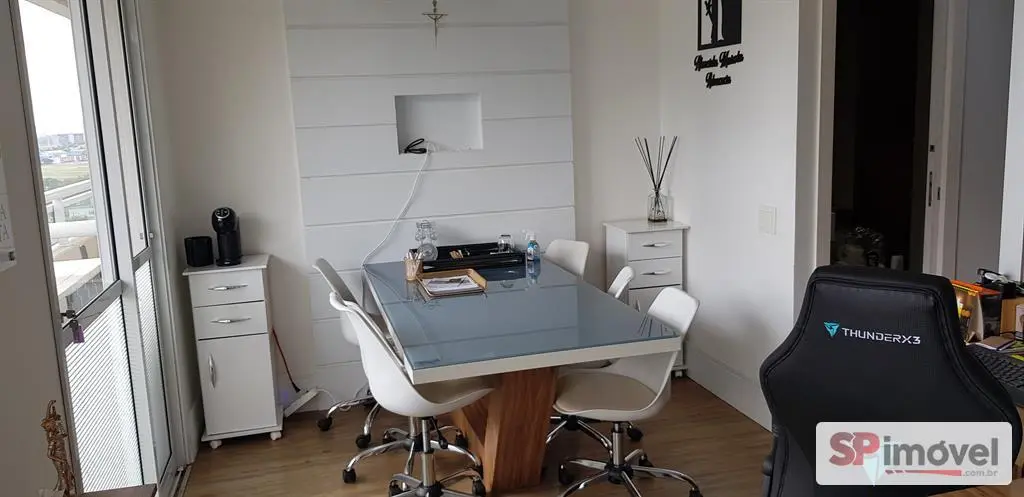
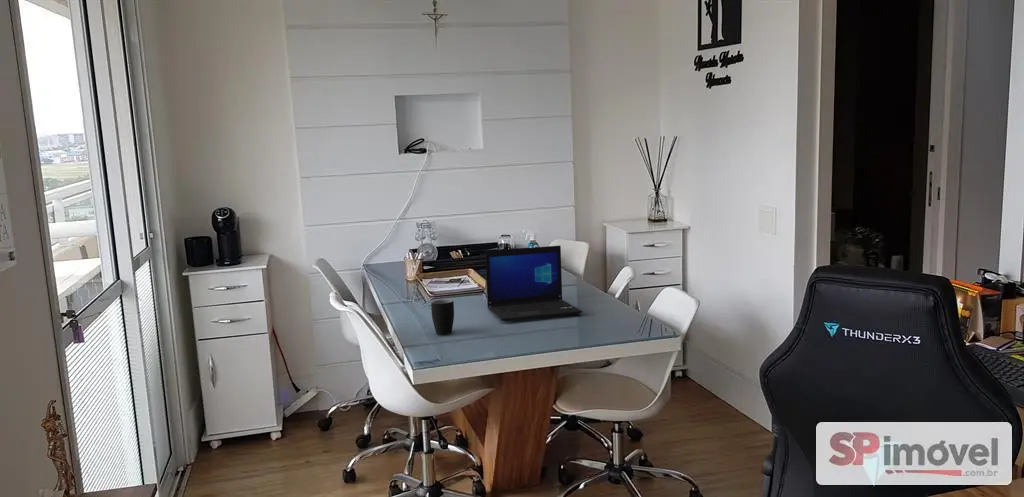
+ mug (442, 316)
+ laptop (532, 281)
